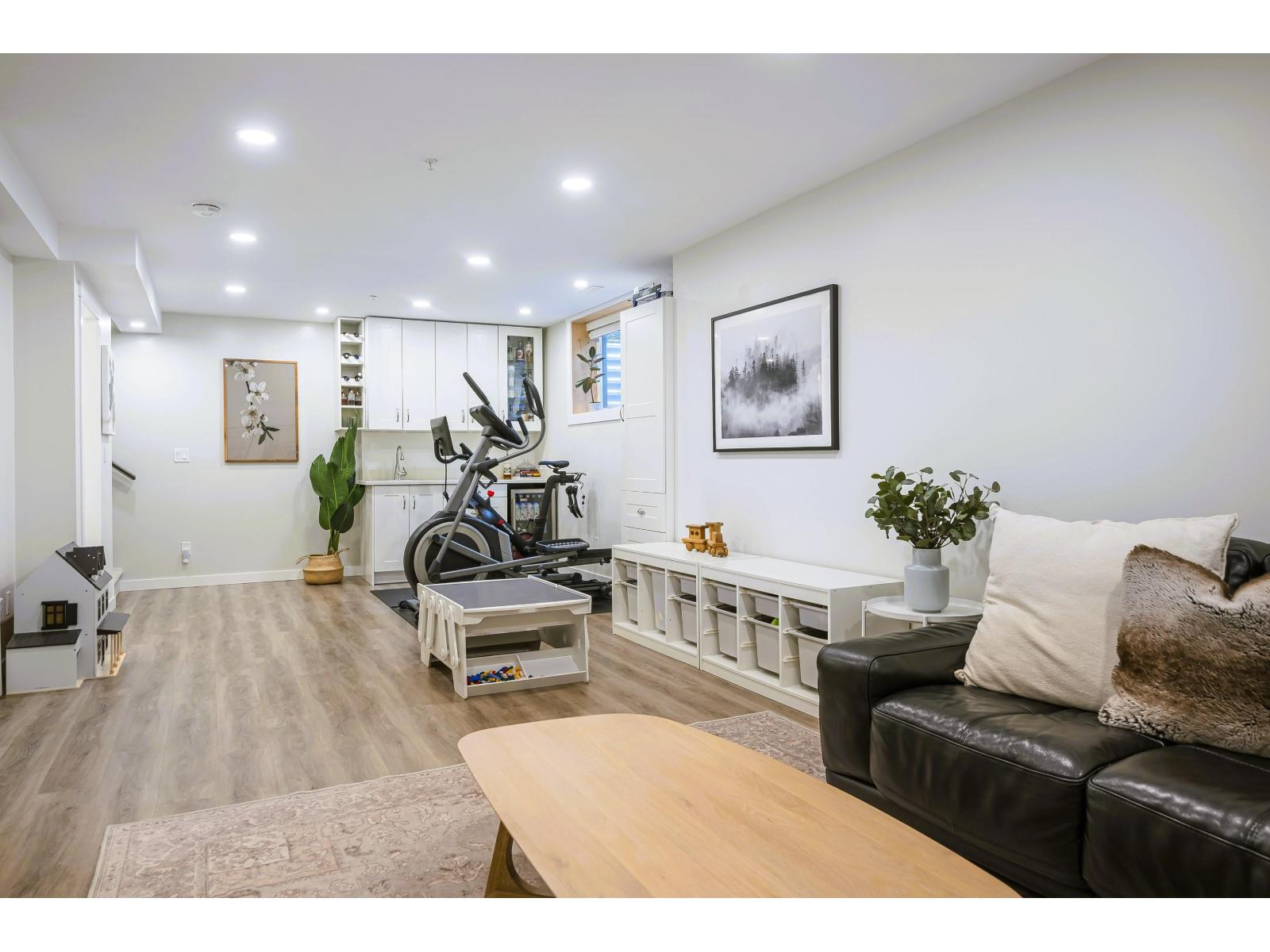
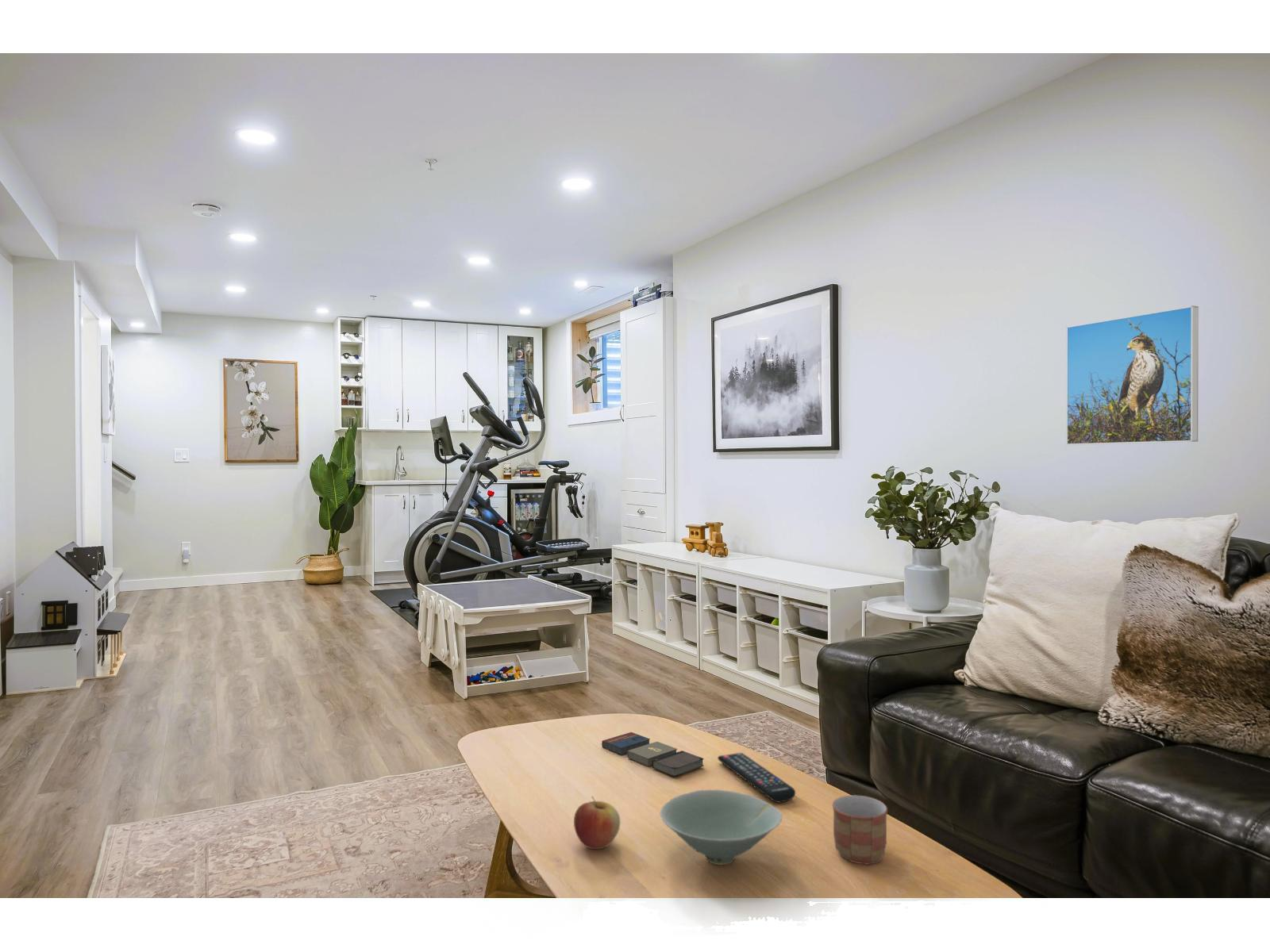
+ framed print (1127, 380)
+ mug (863, 827)
+ remote control (754, 775)
+ apple (597, 821)
+ book set (651, 752)
+ bowl (722, 835)
